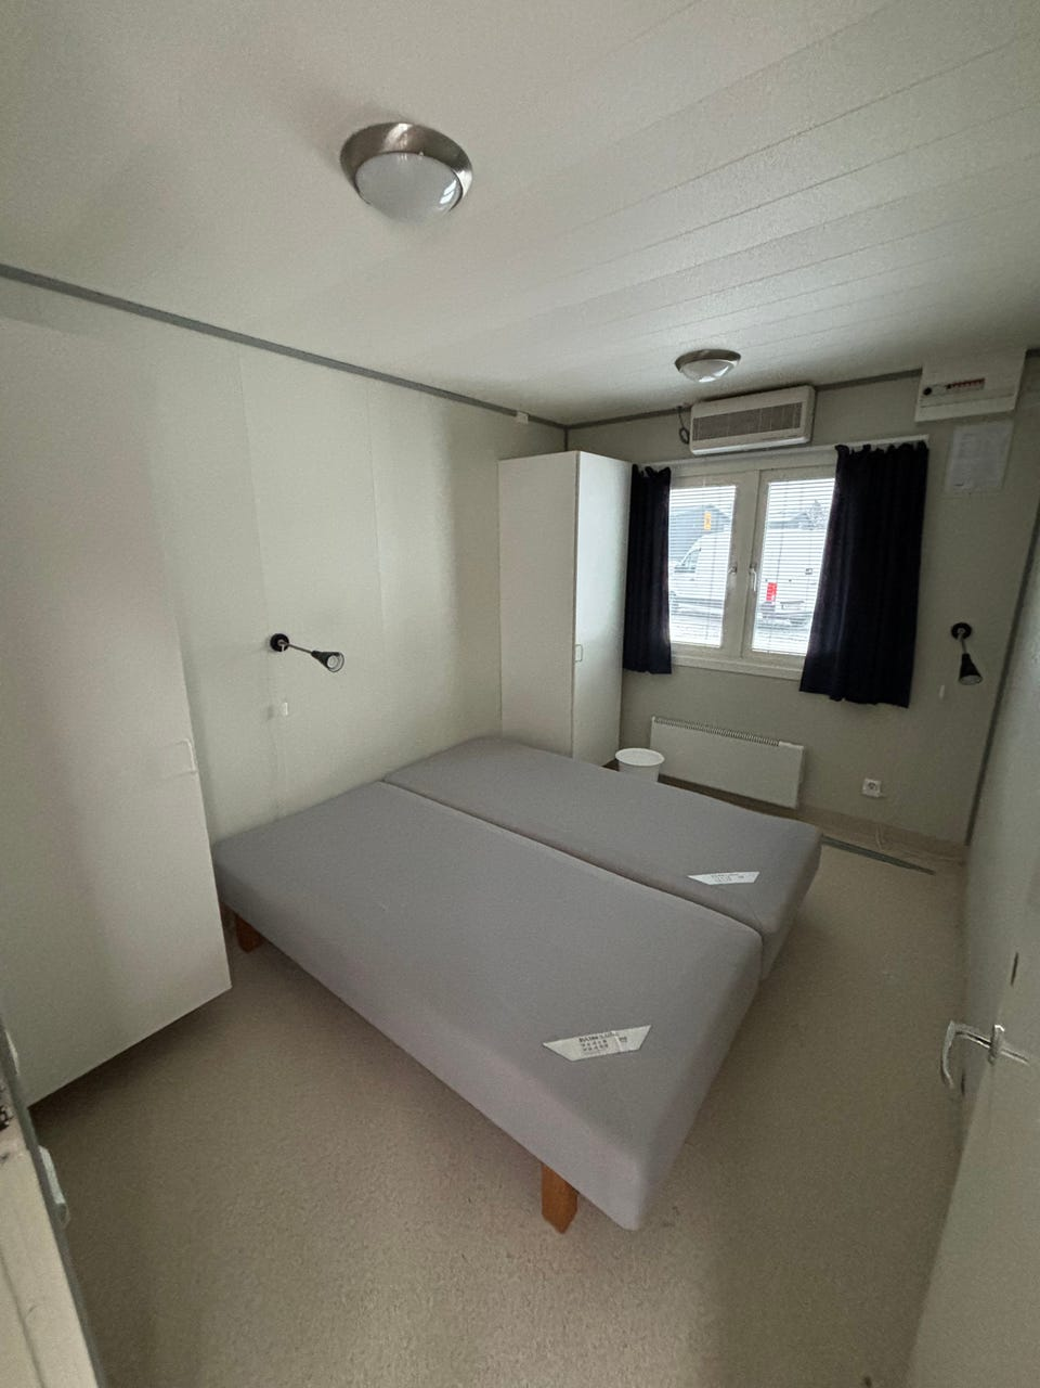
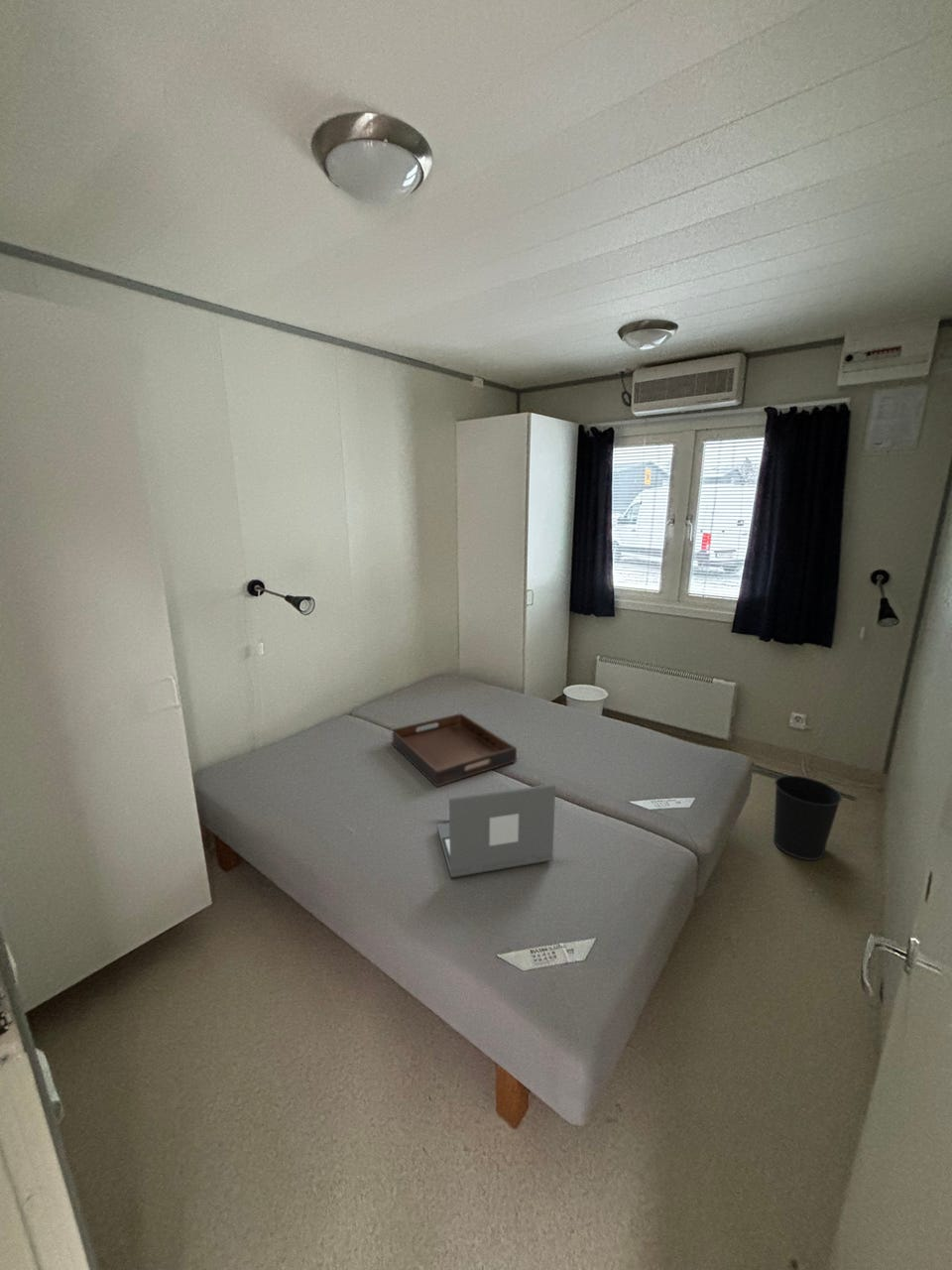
+ wastebasket (802, 818)
+ serving tray (450, 745)
+ laptop (492, 810)
